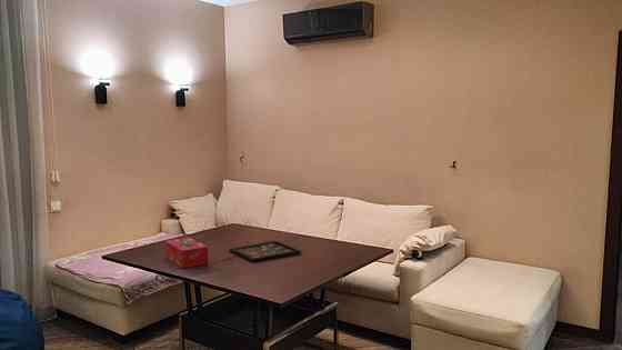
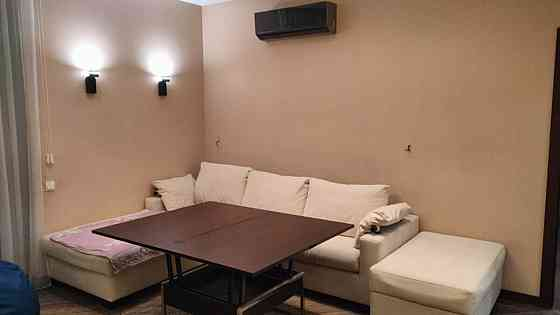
- tissue box (185, 251)
- decorative tray (264, 250)
